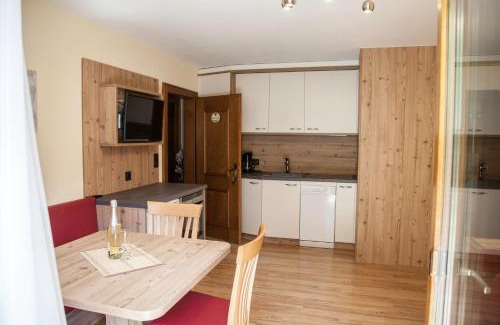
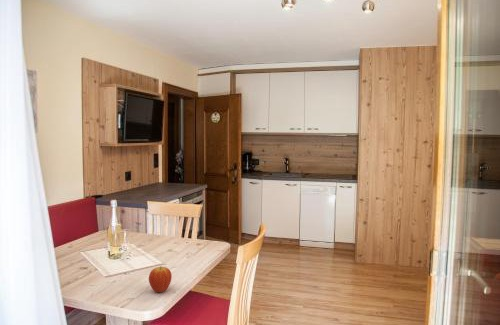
+ fruit (160, 278)
